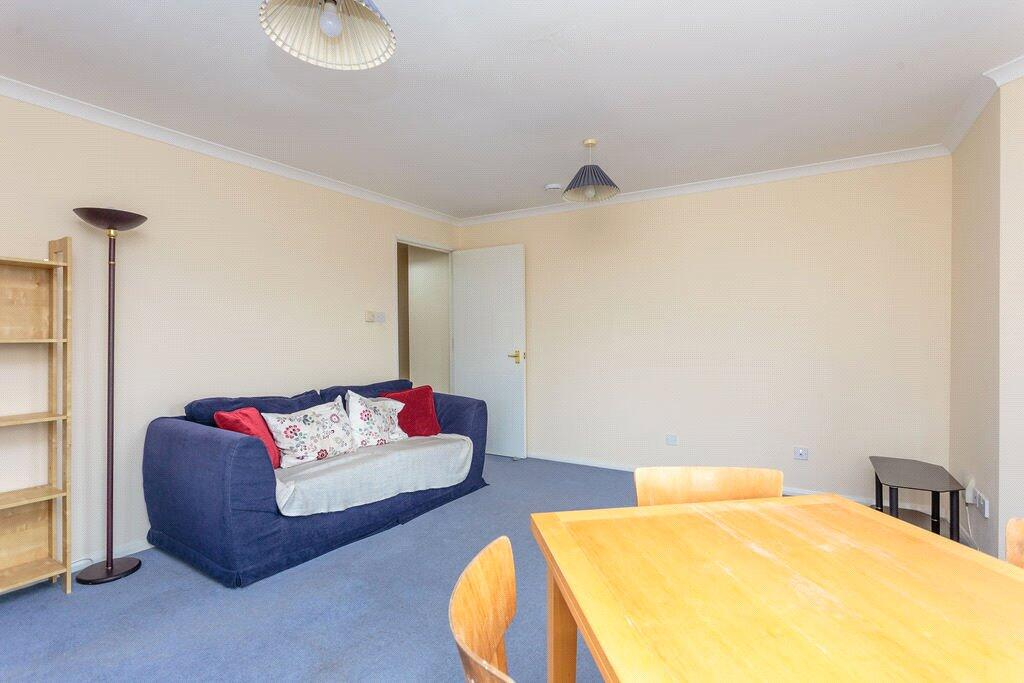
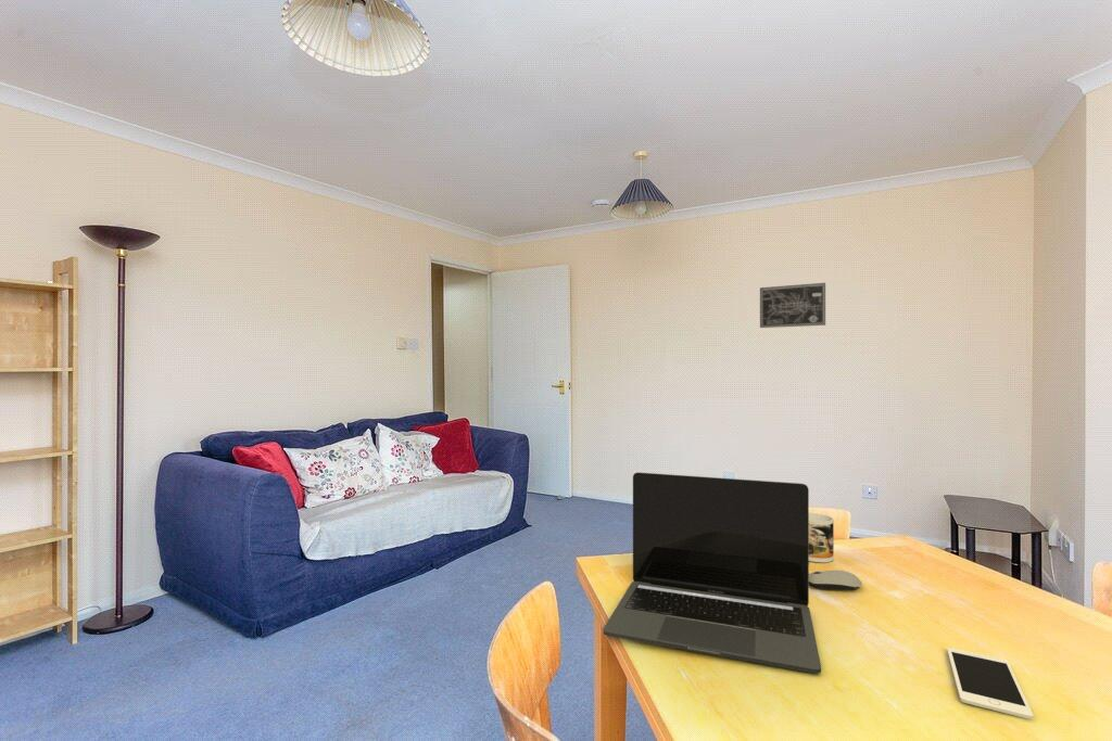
+ computer mouse (833, 577)
+ cell phone (985, 679)
+ laptop (710, 555)
+ mug (809, 535)
+ wall art (792, 306)
